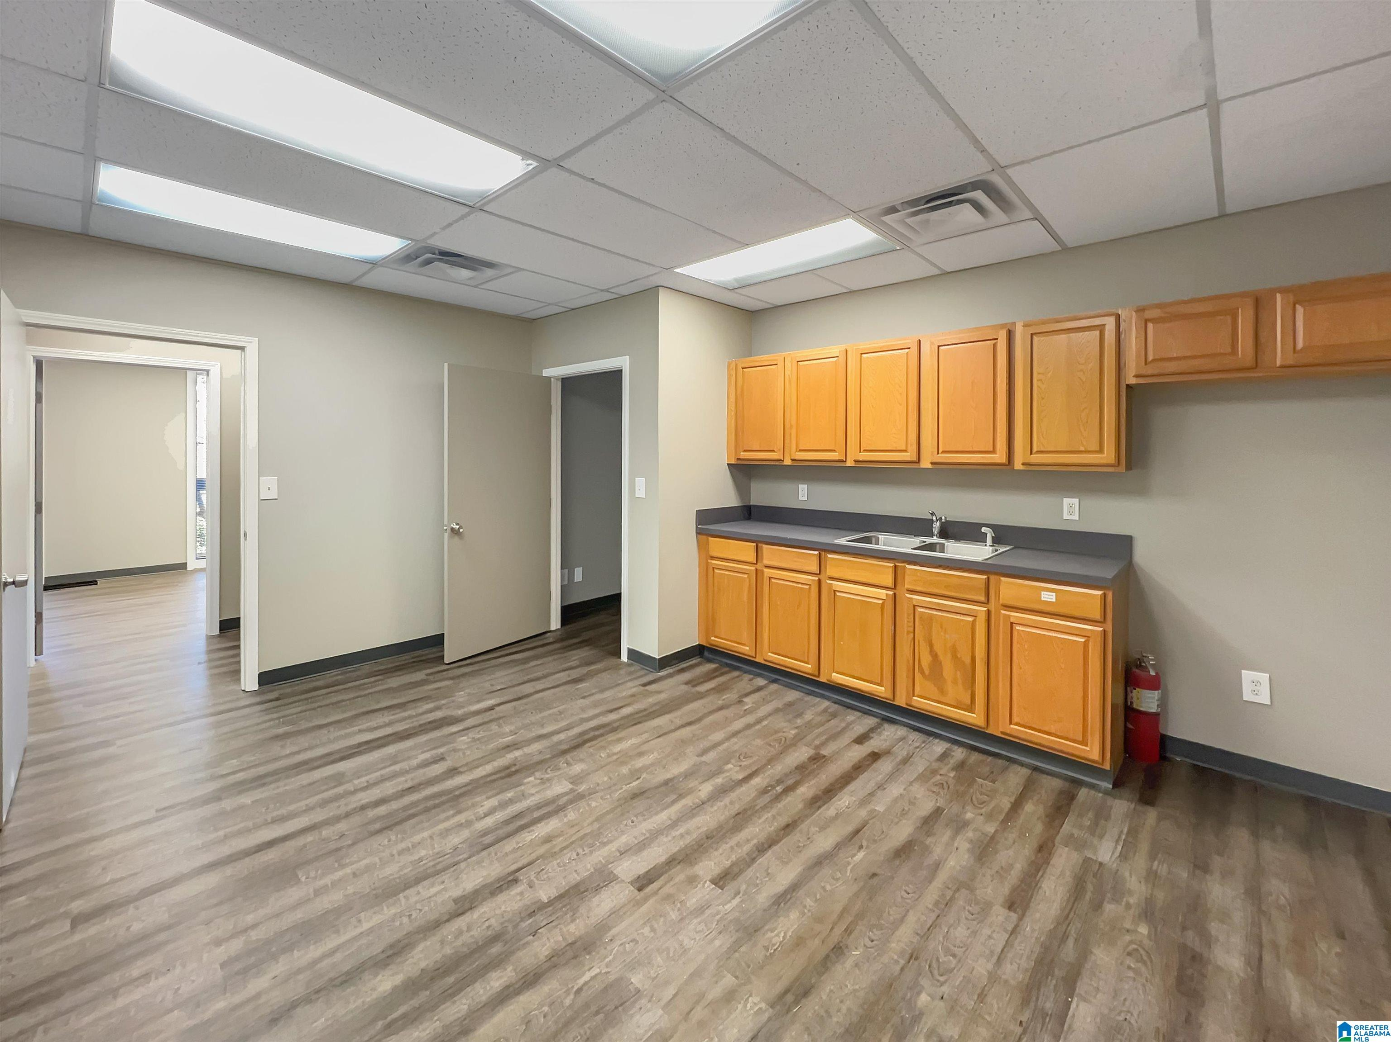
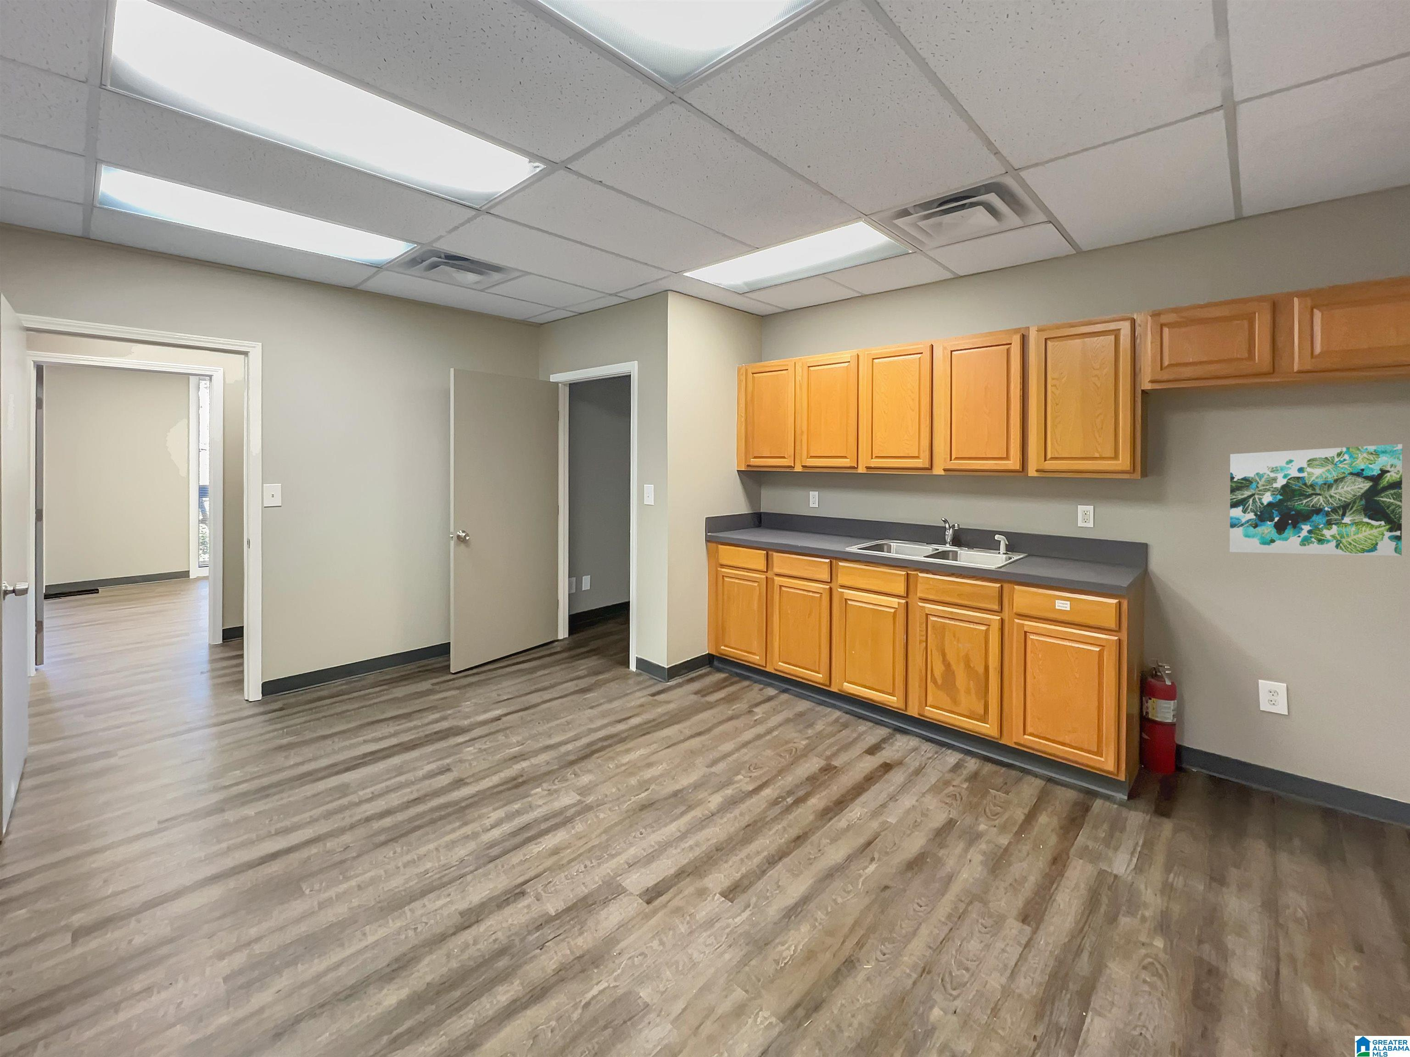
+ wall art (1310, 502)
